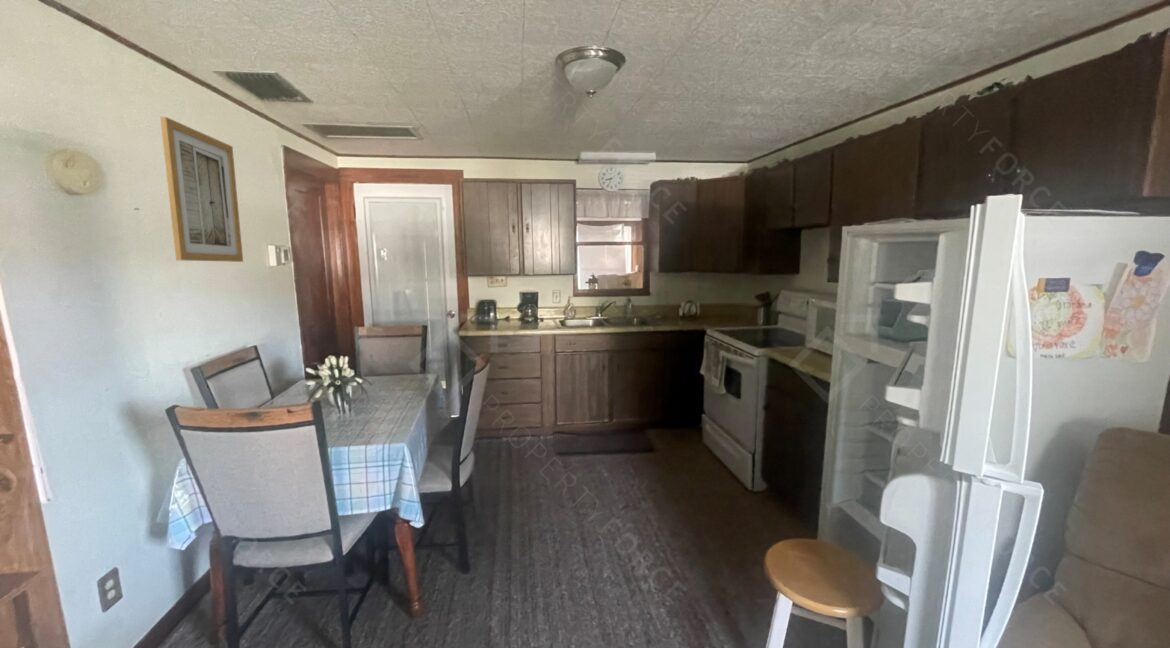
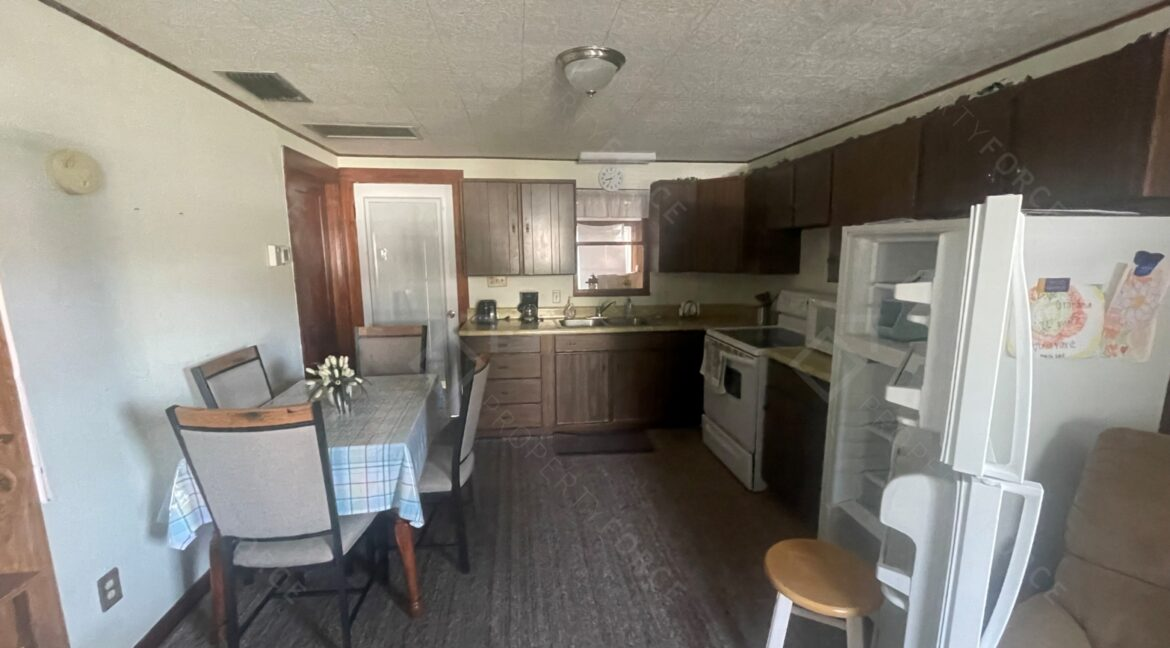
- wall art (206, 198)
